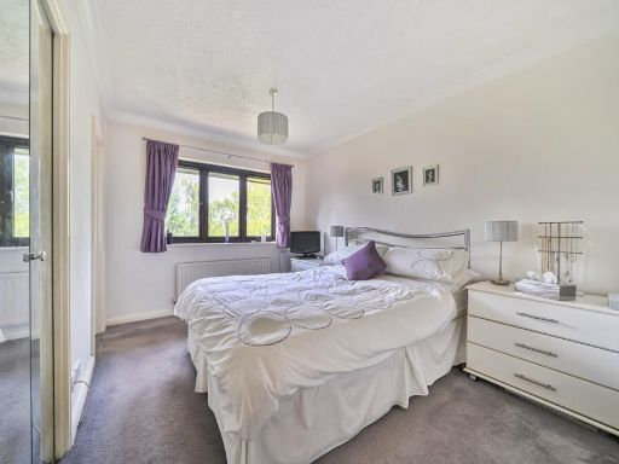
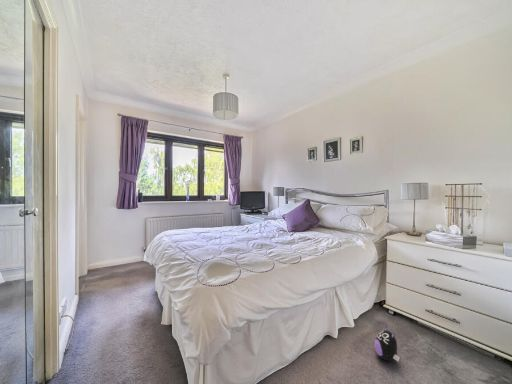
+ plush toy (387, 344)
